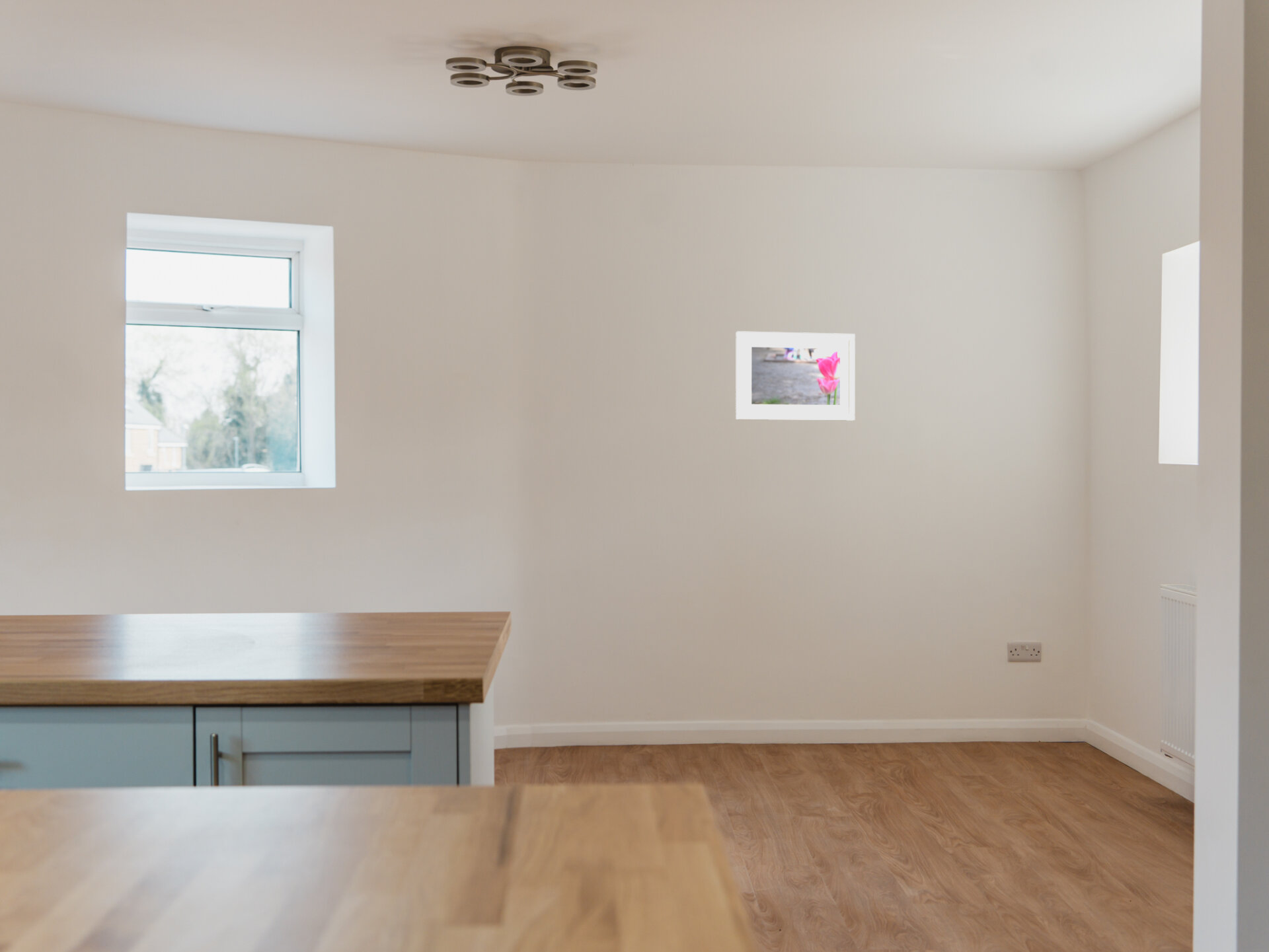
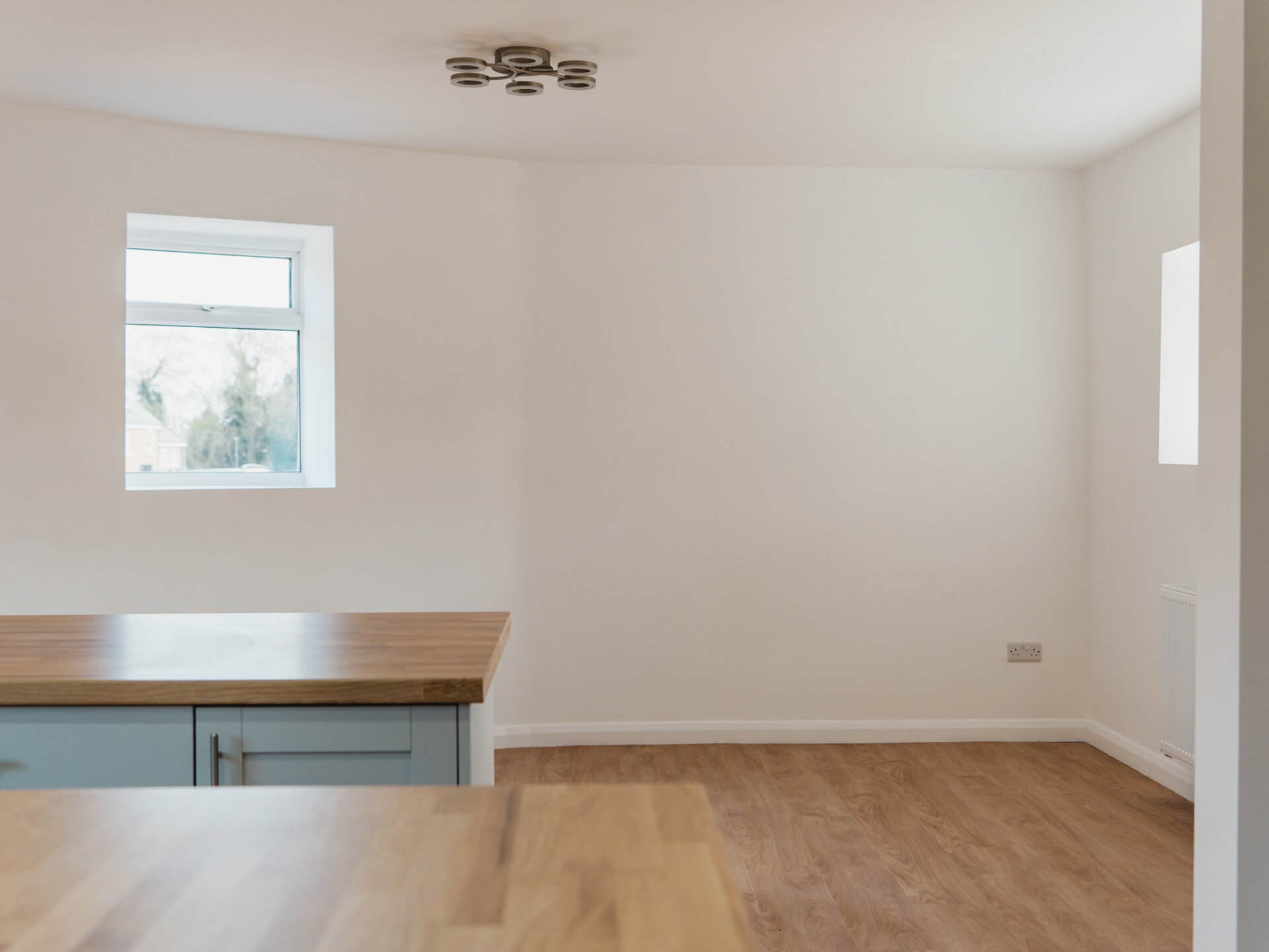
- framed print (796, 376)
